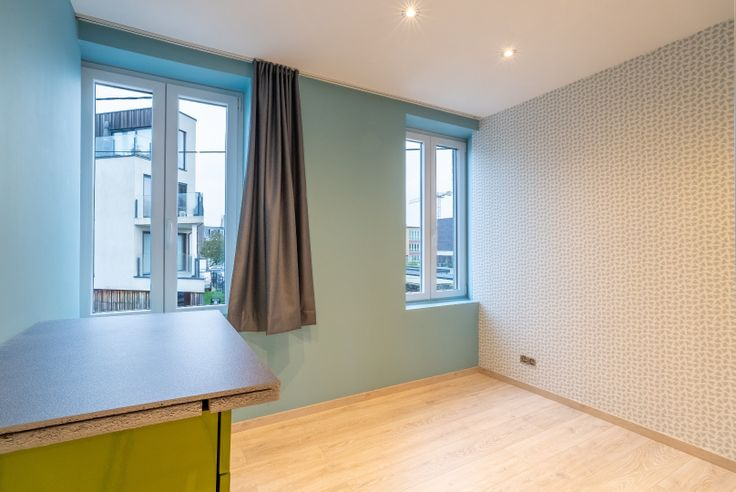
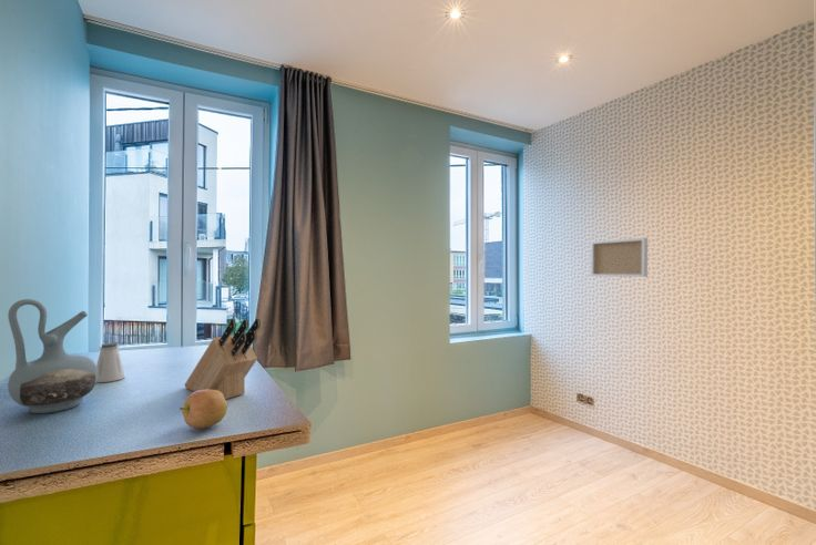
+ wall art (616, 258)
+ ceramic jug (54, 352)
+ apple (202, 408)
+ saltshaker (109, 361)
+ knife block (223, 353)
